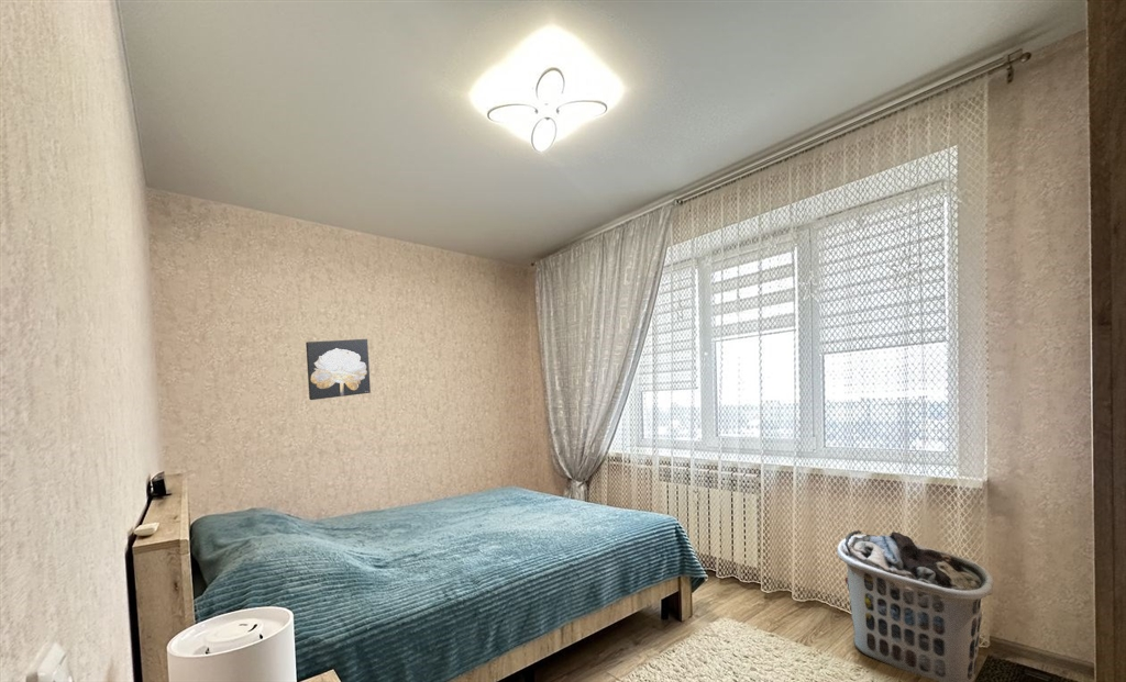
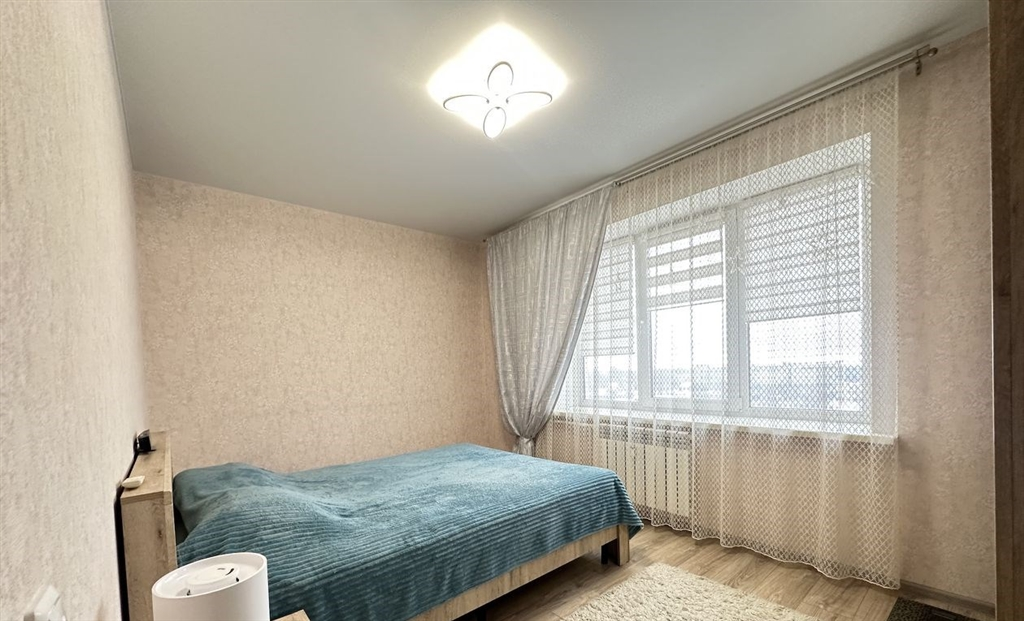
- clothes hamper (909, 599)
- wall art (339, 368)
